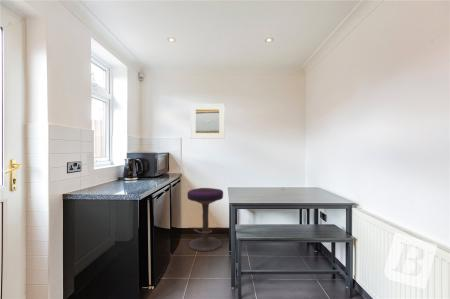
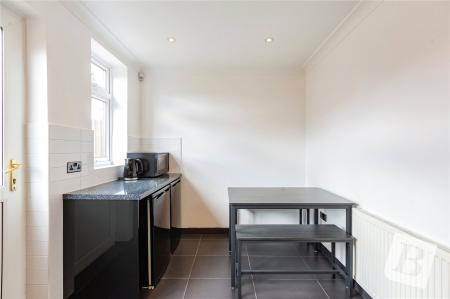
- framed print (207, 121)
- stool (205, 216)
